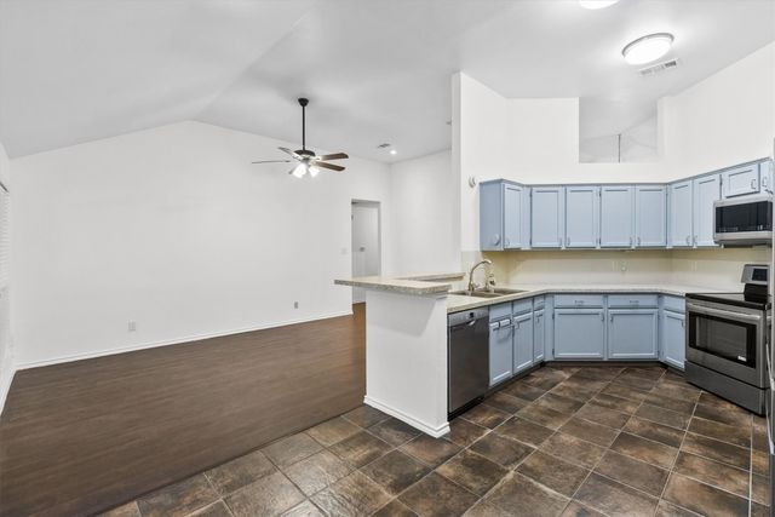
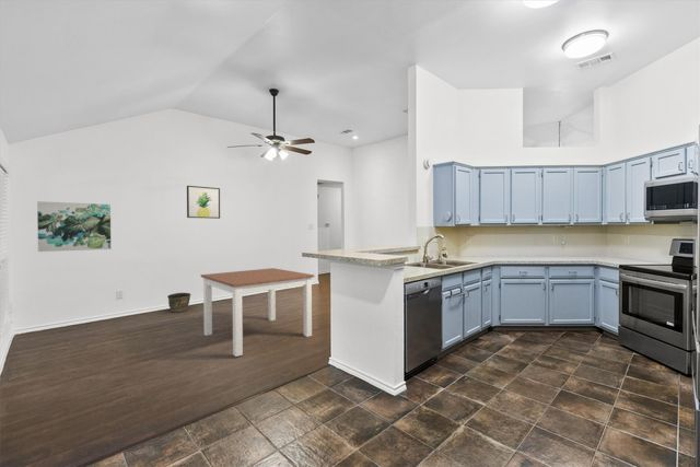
+ wall art (75, 226)
+ bucket (178, 302)
+ dining table (268, 304)
+ wall art (203, 202)
